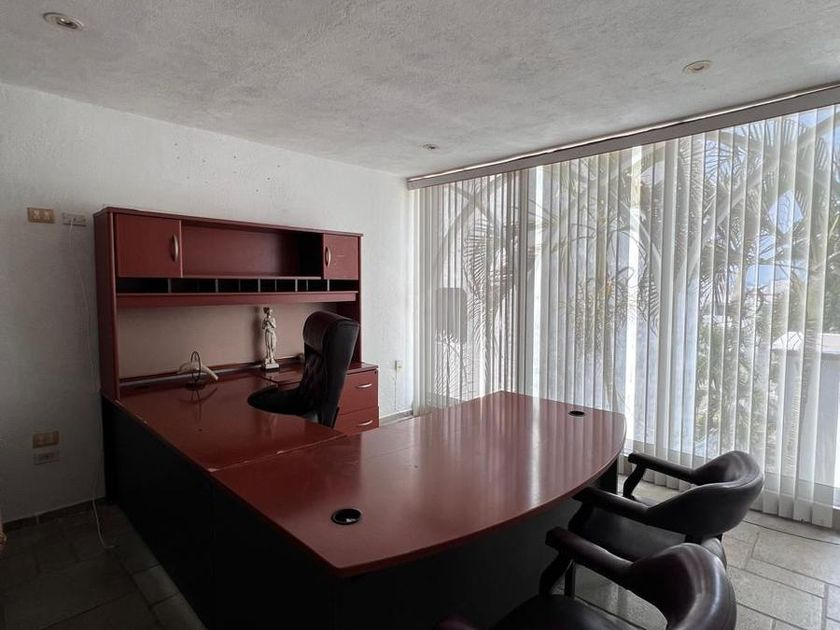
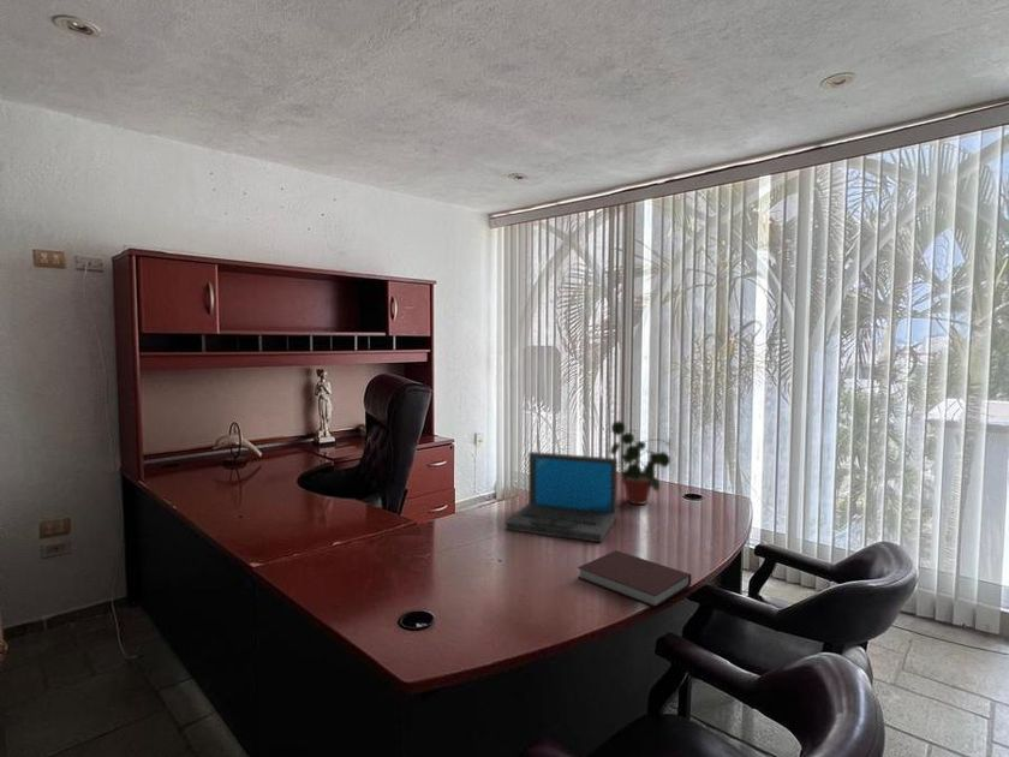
+ notebook (633, 576)
+ laptop (562, 493)
+ potted plant (634, 461)
